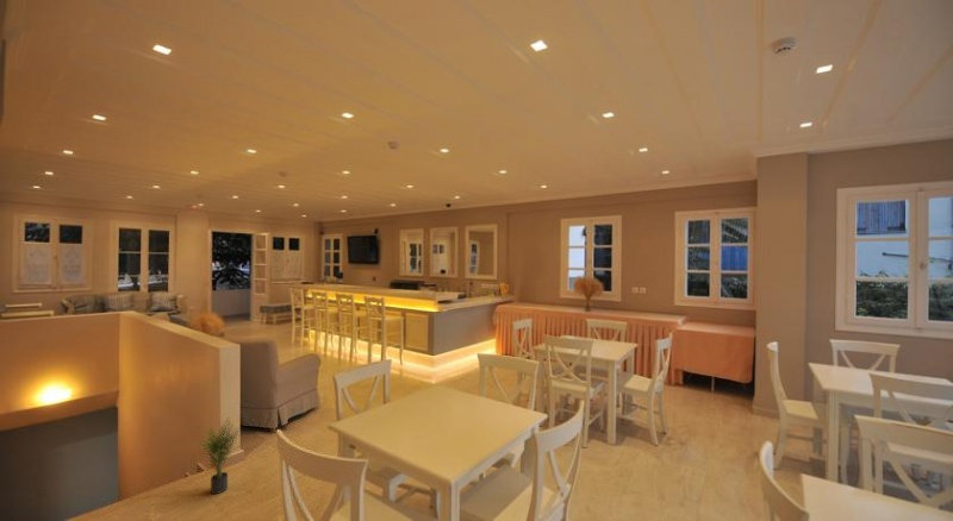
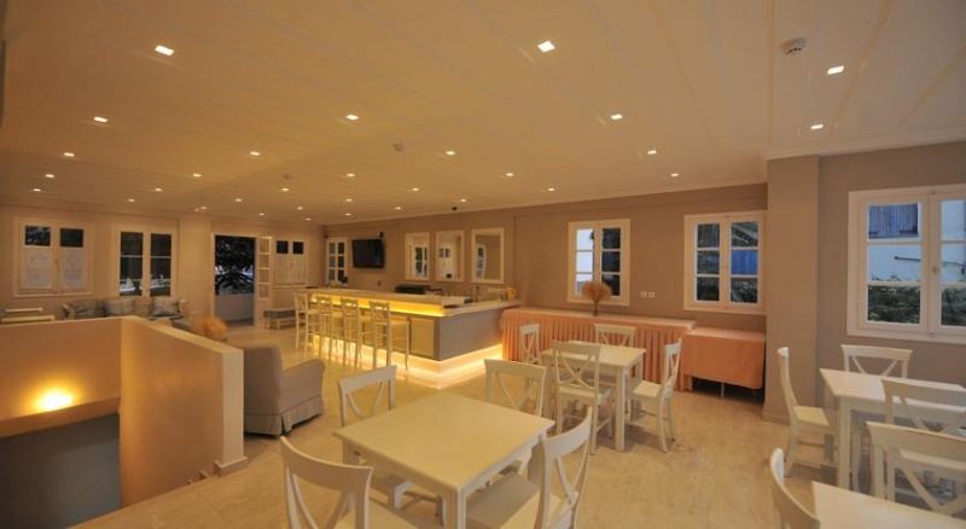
- potted plant (217, 453)
